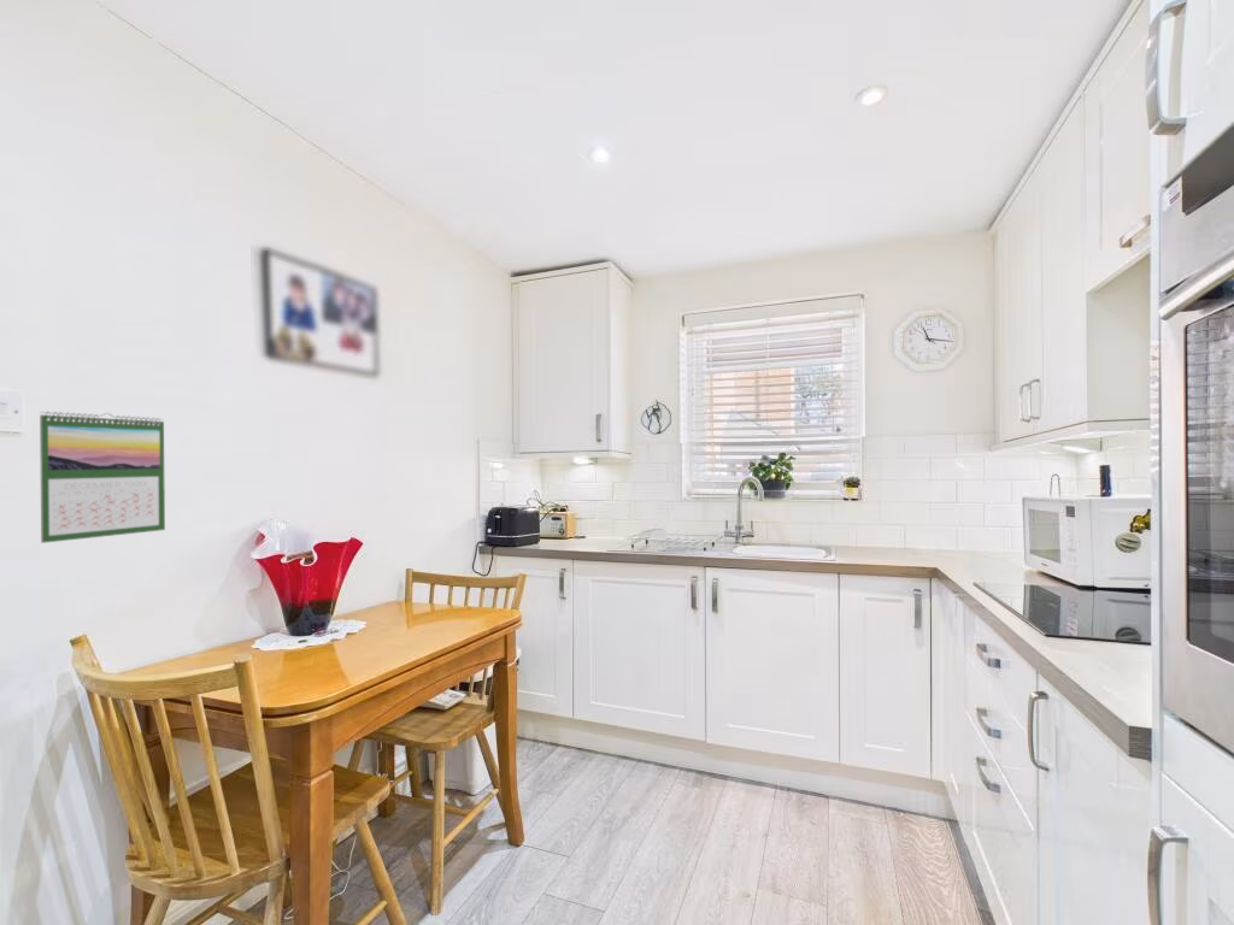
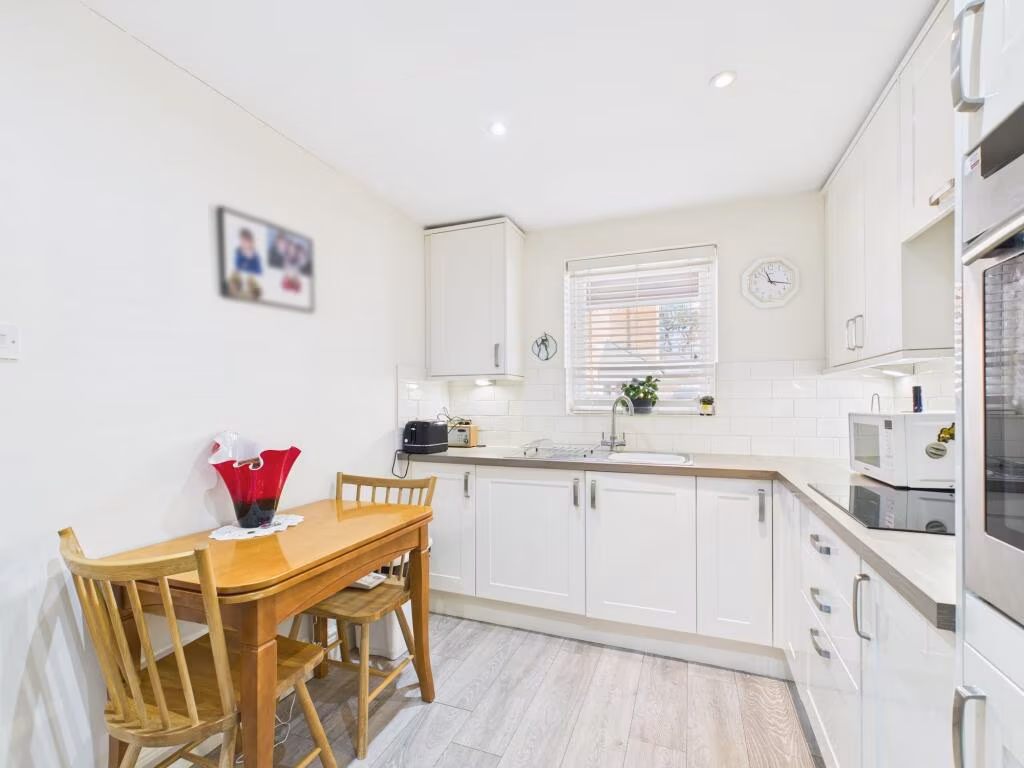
- calendar (107, 473)
